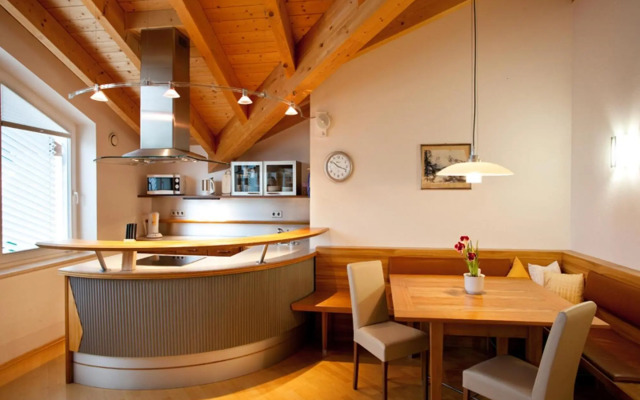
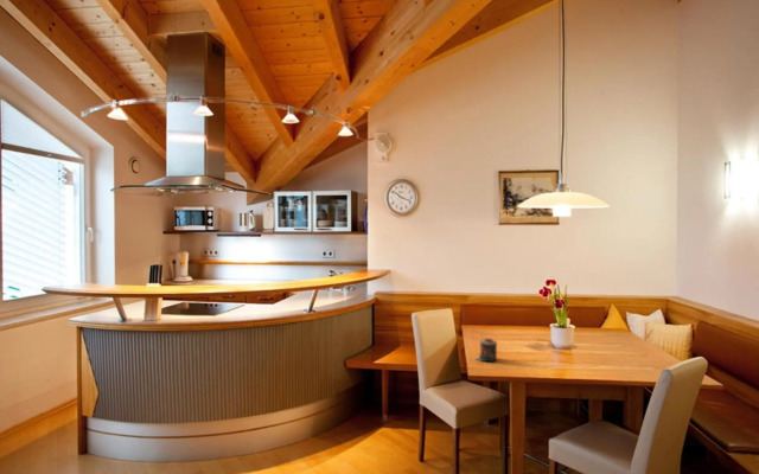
+ candle (485, 348)
